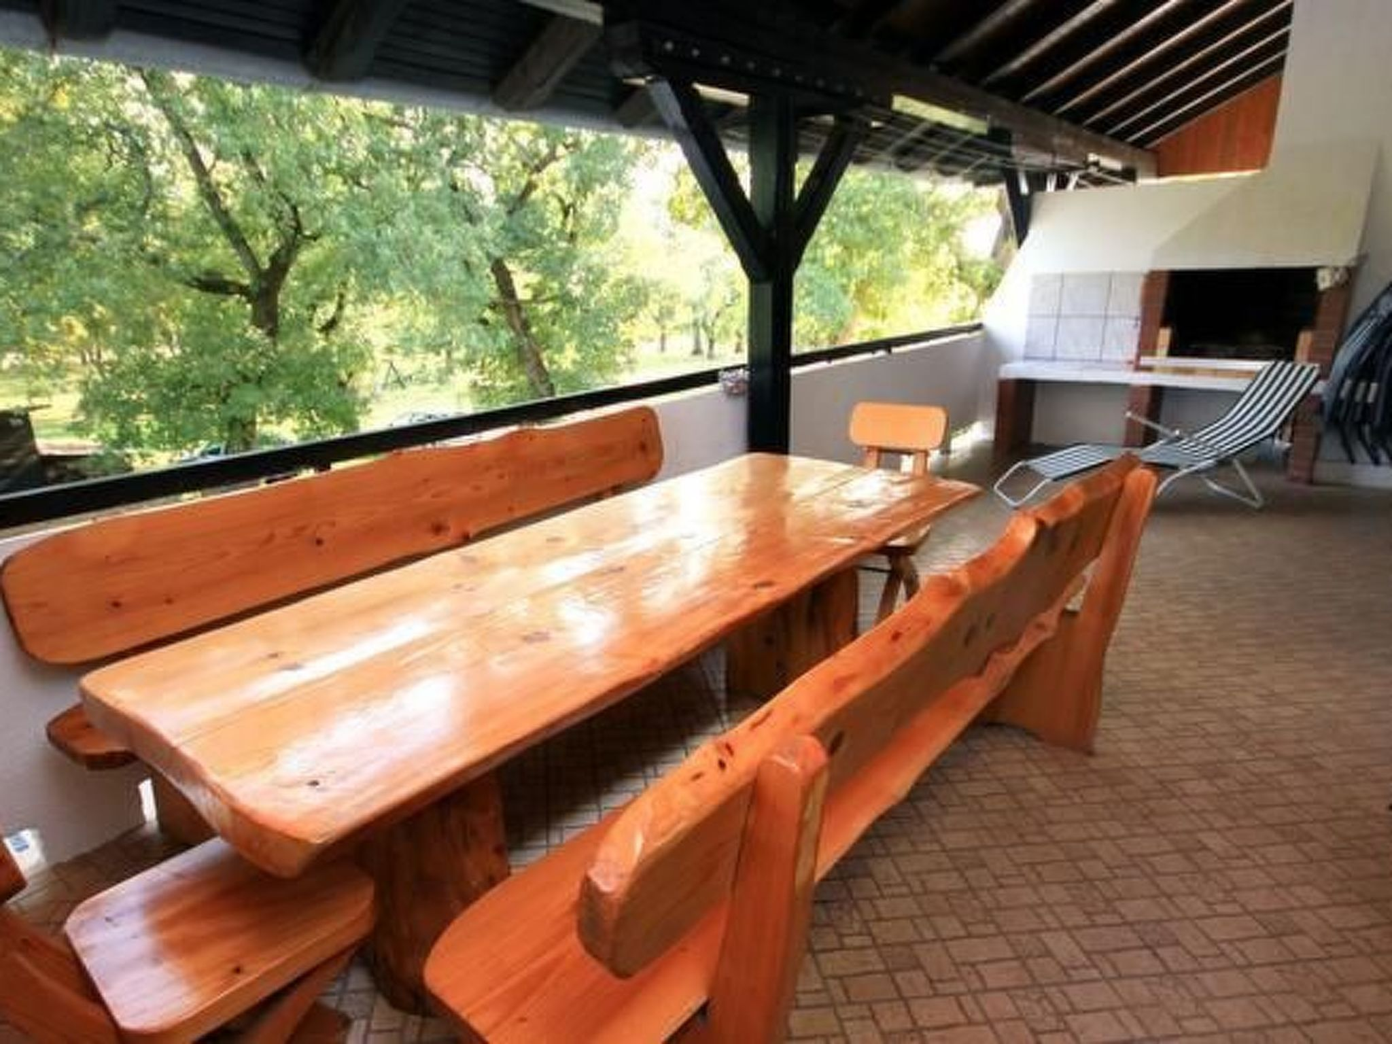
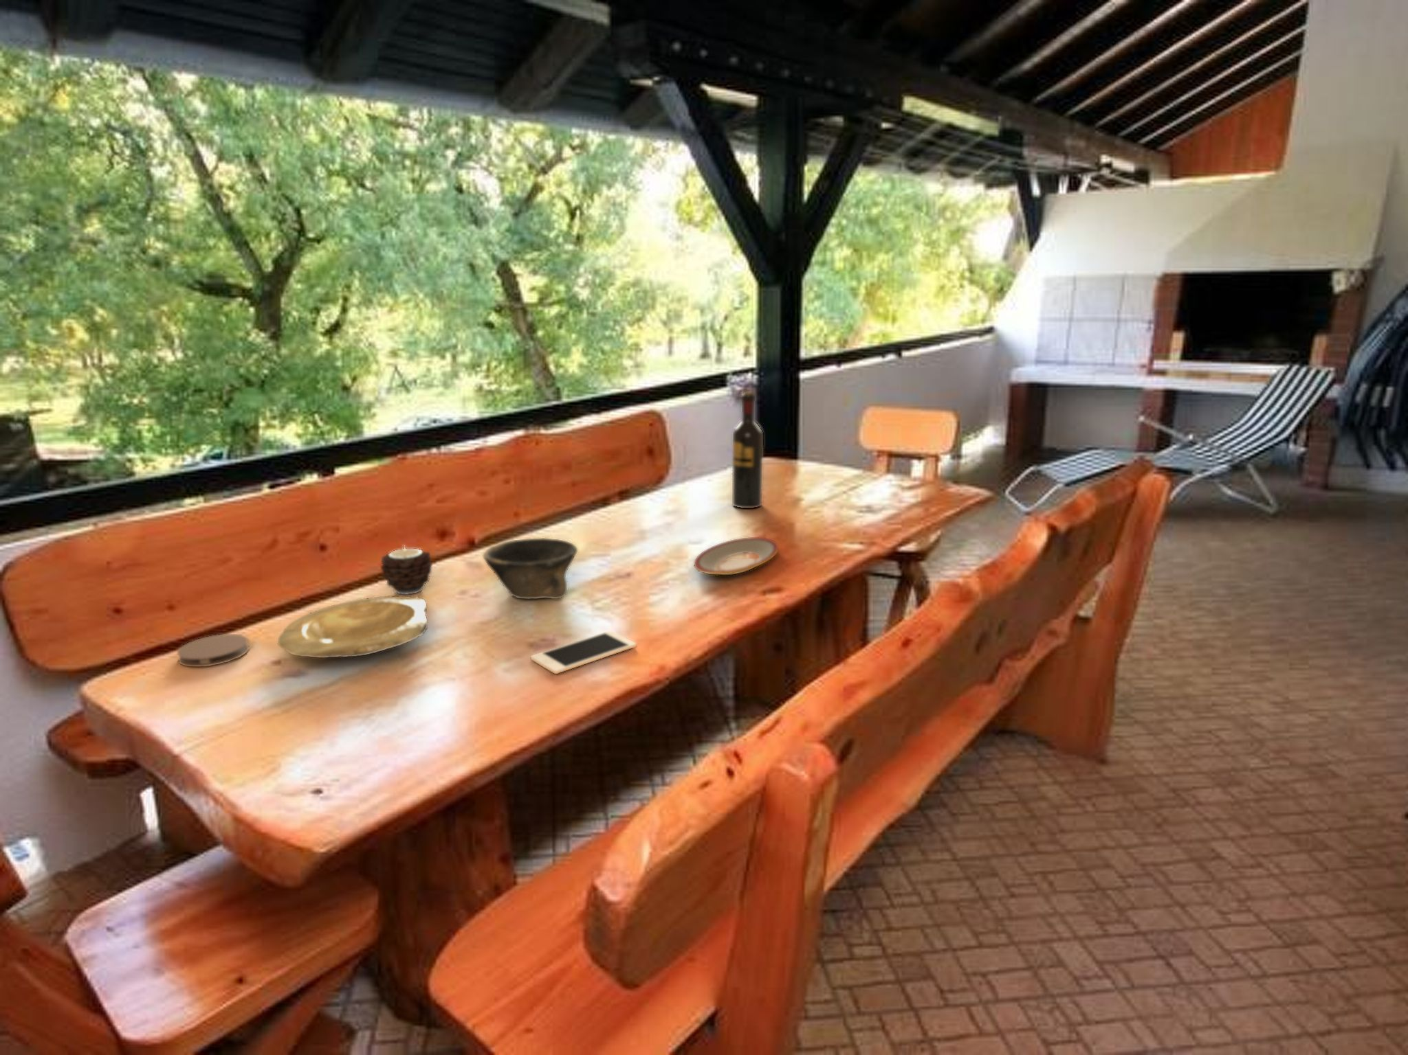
+ plate (358, 631)
+ bowl (531, 570)
+ candle (407, 567)
+ cell phone (584, 652)
+ plate (737, 560)
+ wine bottle (747, 449)
+ coaster (213, 649)
